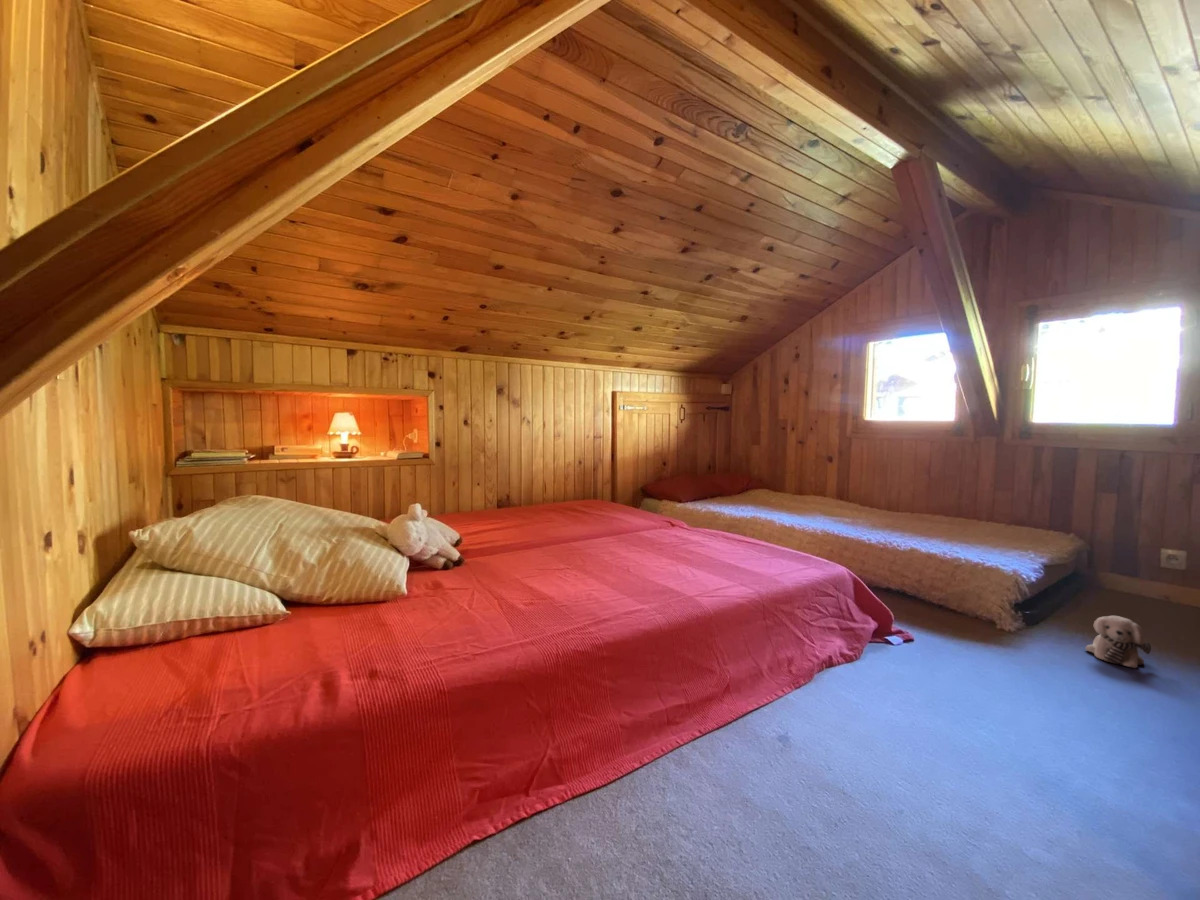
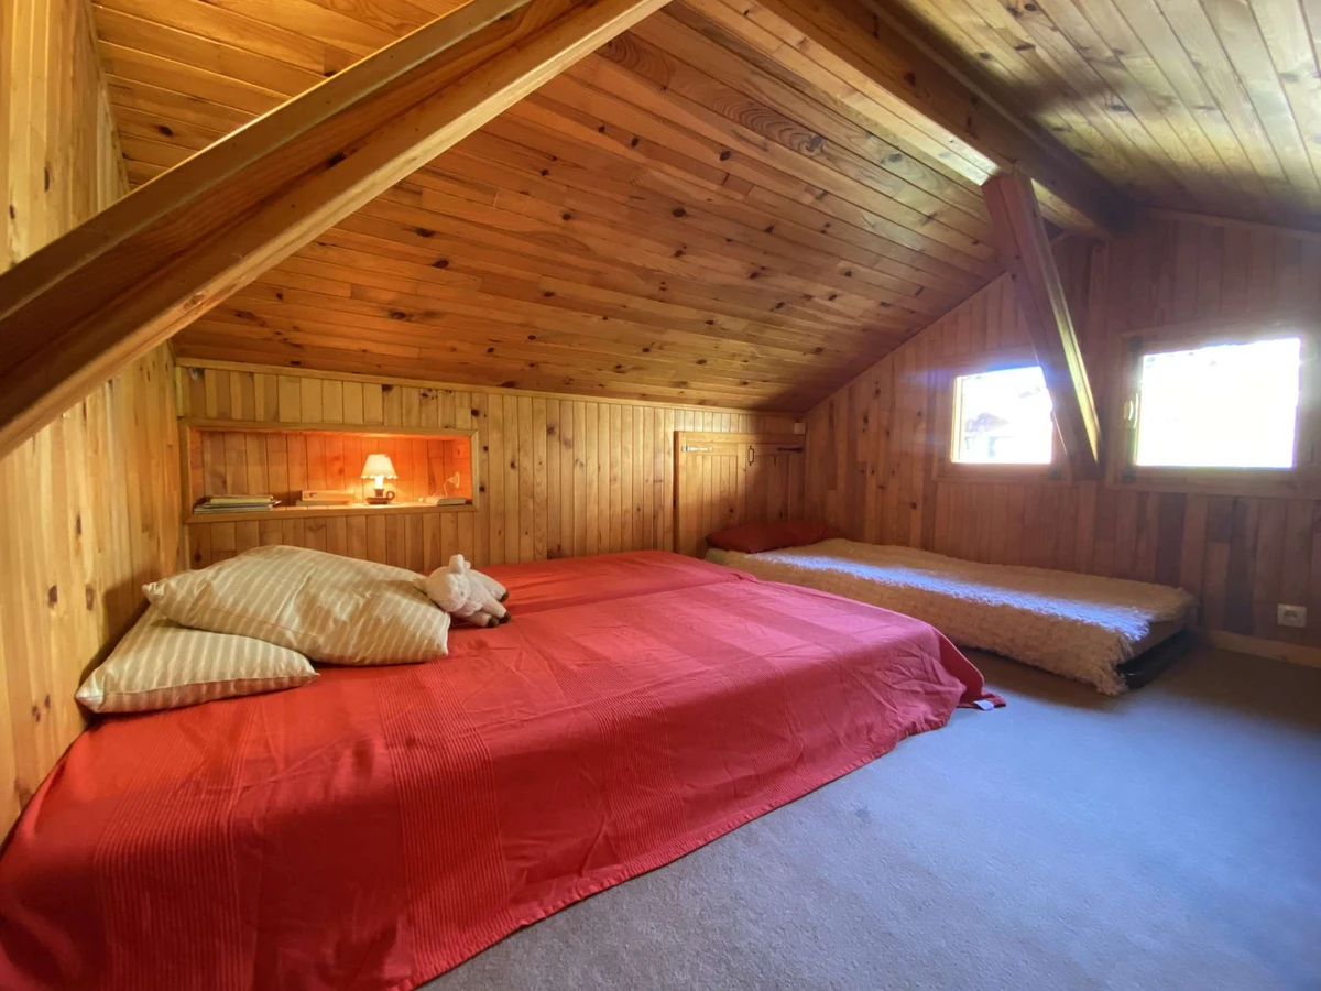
- plush toy (1121, 634)
